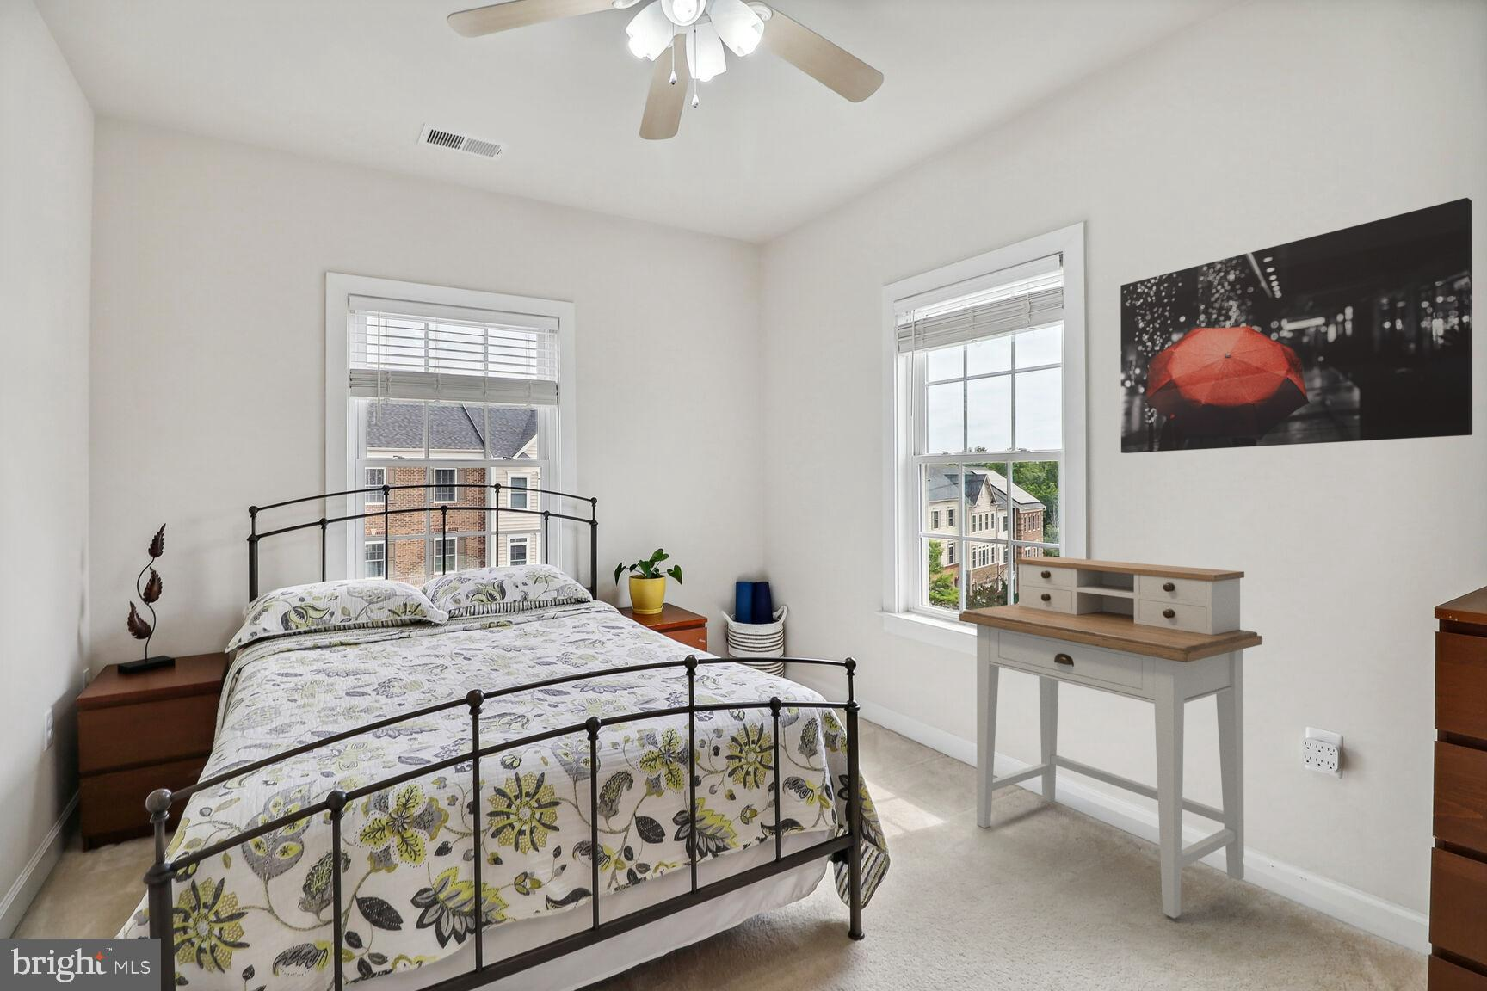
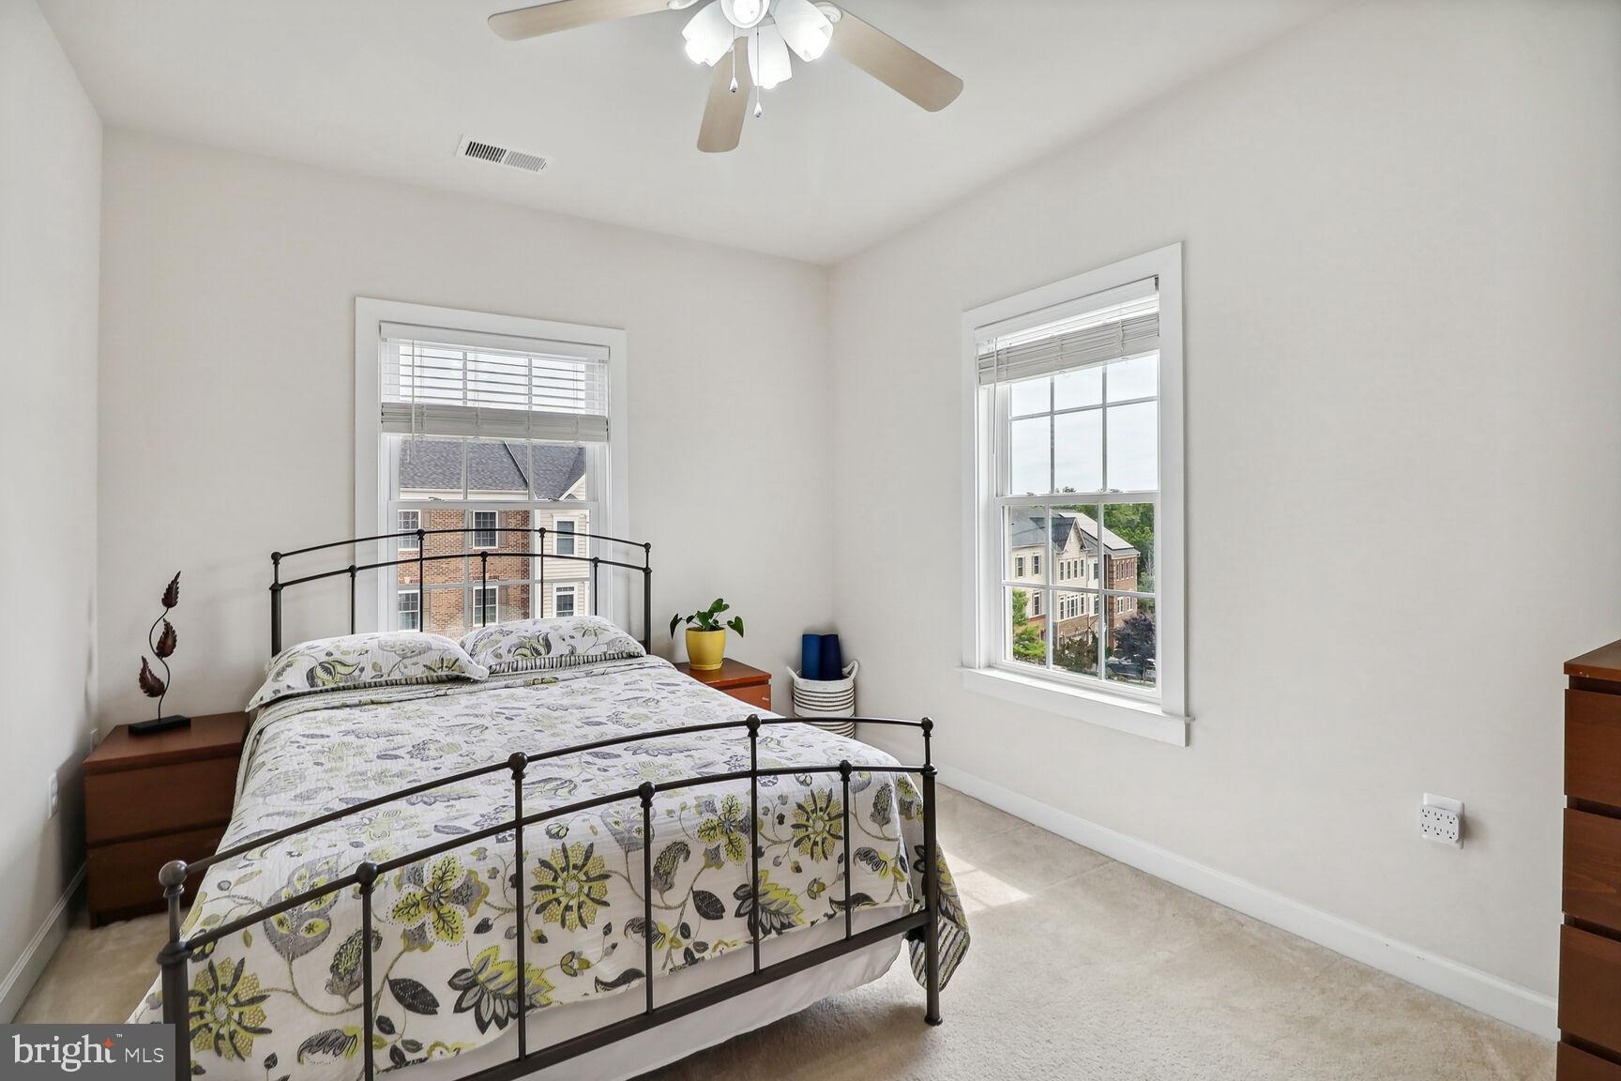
- desk (1102, 691)
- wall art (1267, 347)
